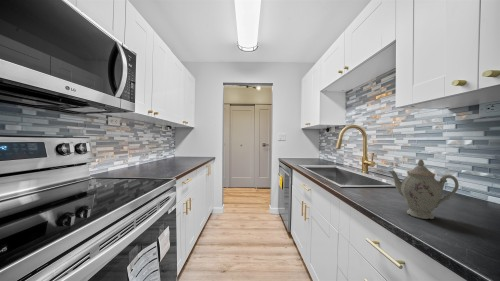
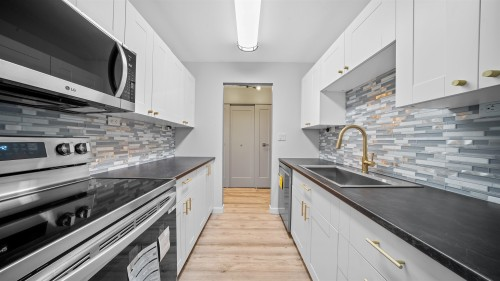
- chinaware (420, 187)
